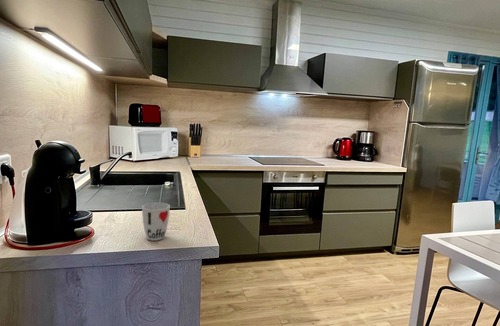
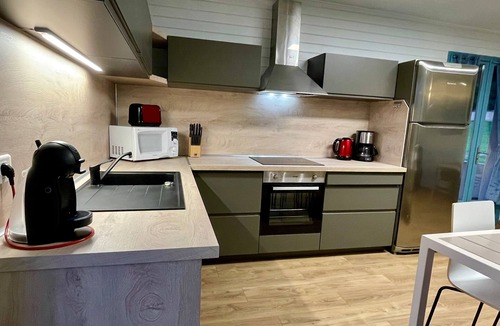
- cup (155, 221)
